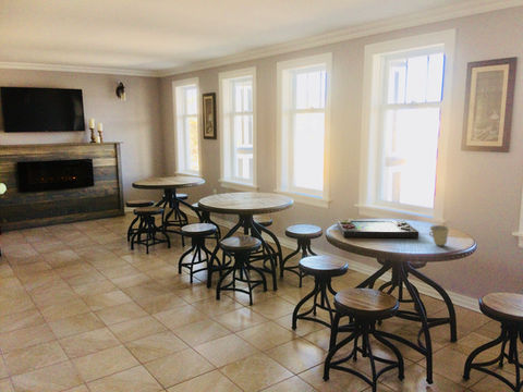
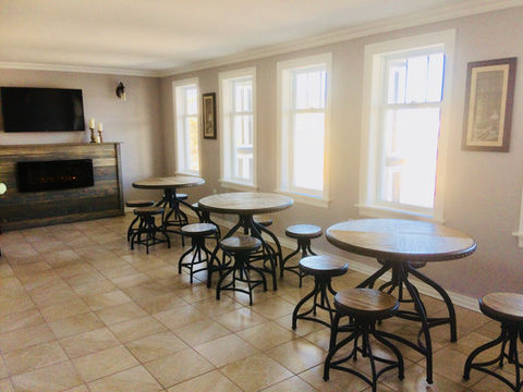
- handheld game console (375, 228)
- cup (439, 235)
